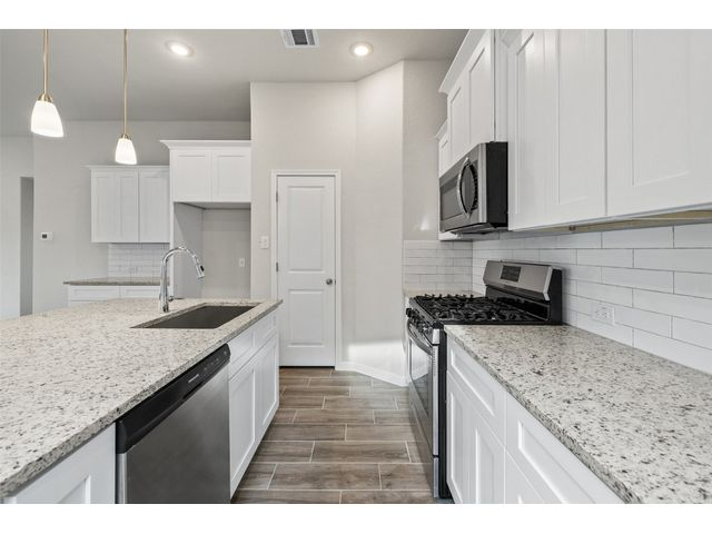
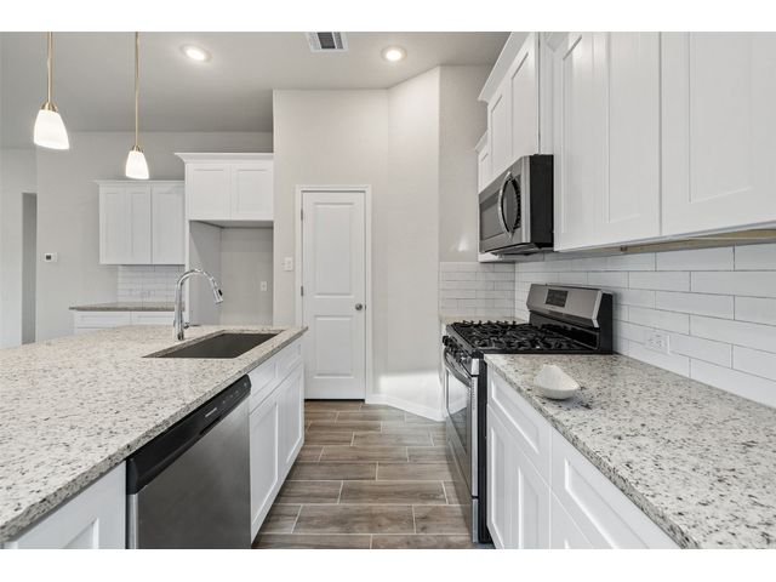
+ spoon rest (552, 380)
